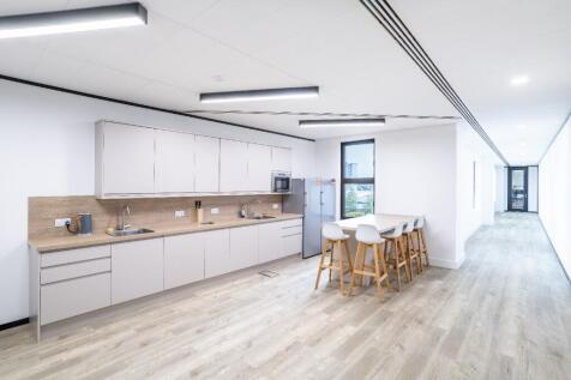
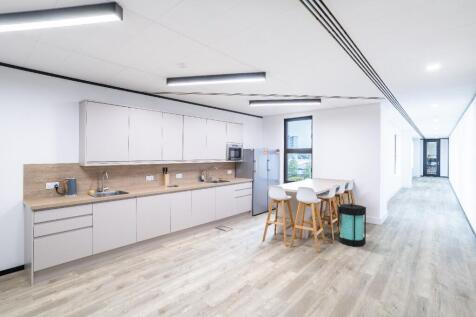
+ lantern (351, 222)
